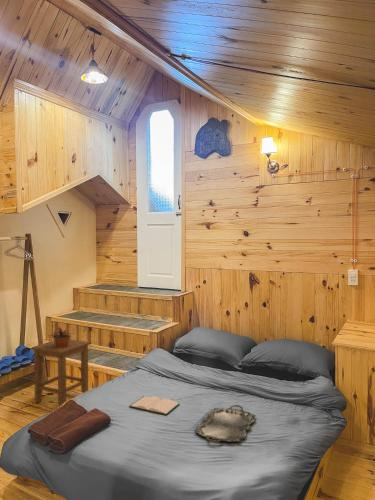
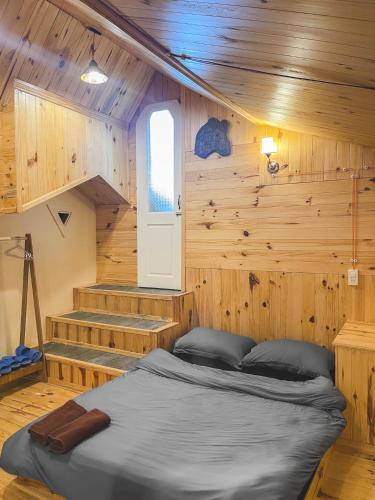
- potted plant (61, 333)
- serving tray (226, 423)
- stool (61, 371)
- hardback book (154, 403)
